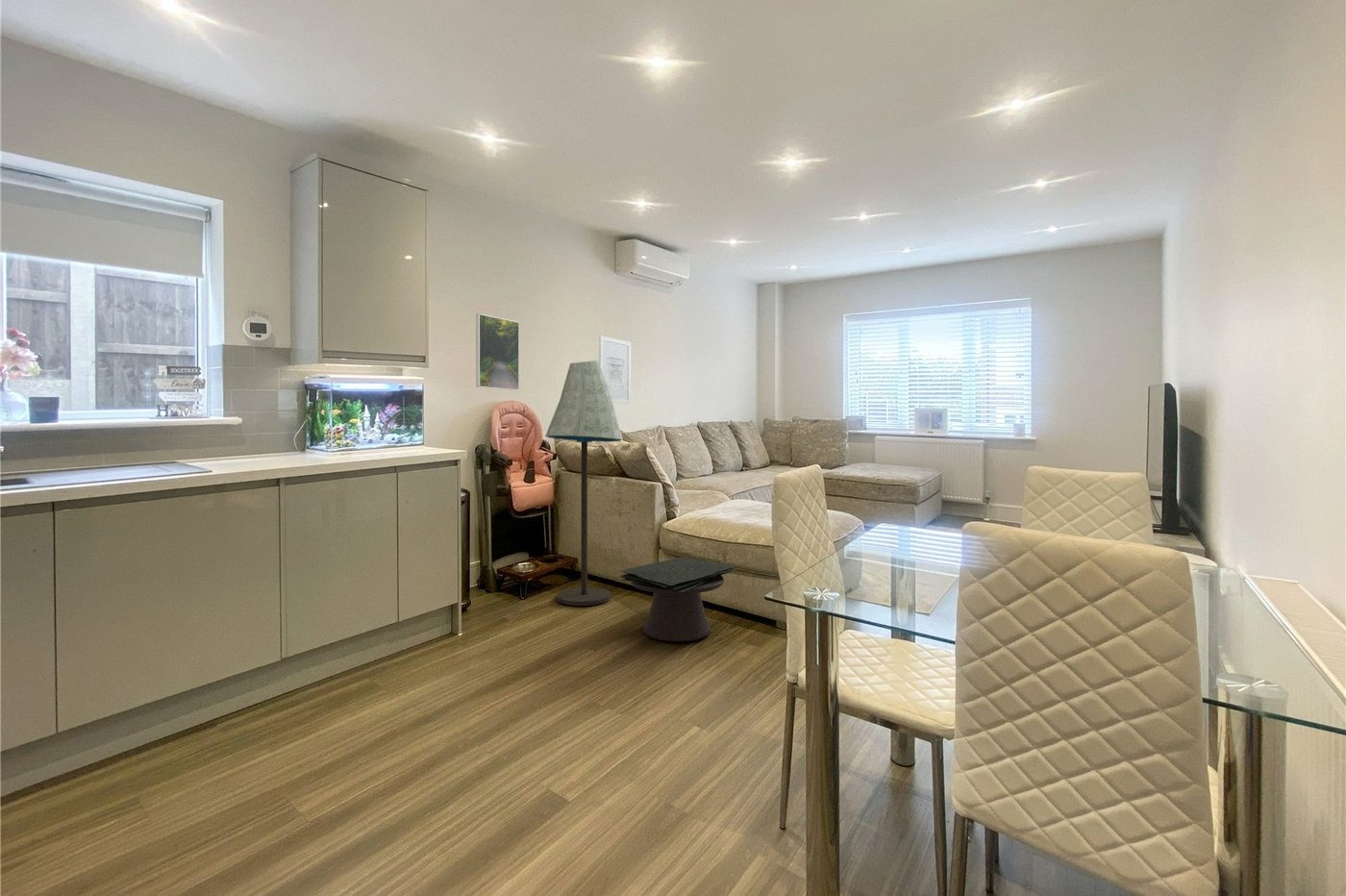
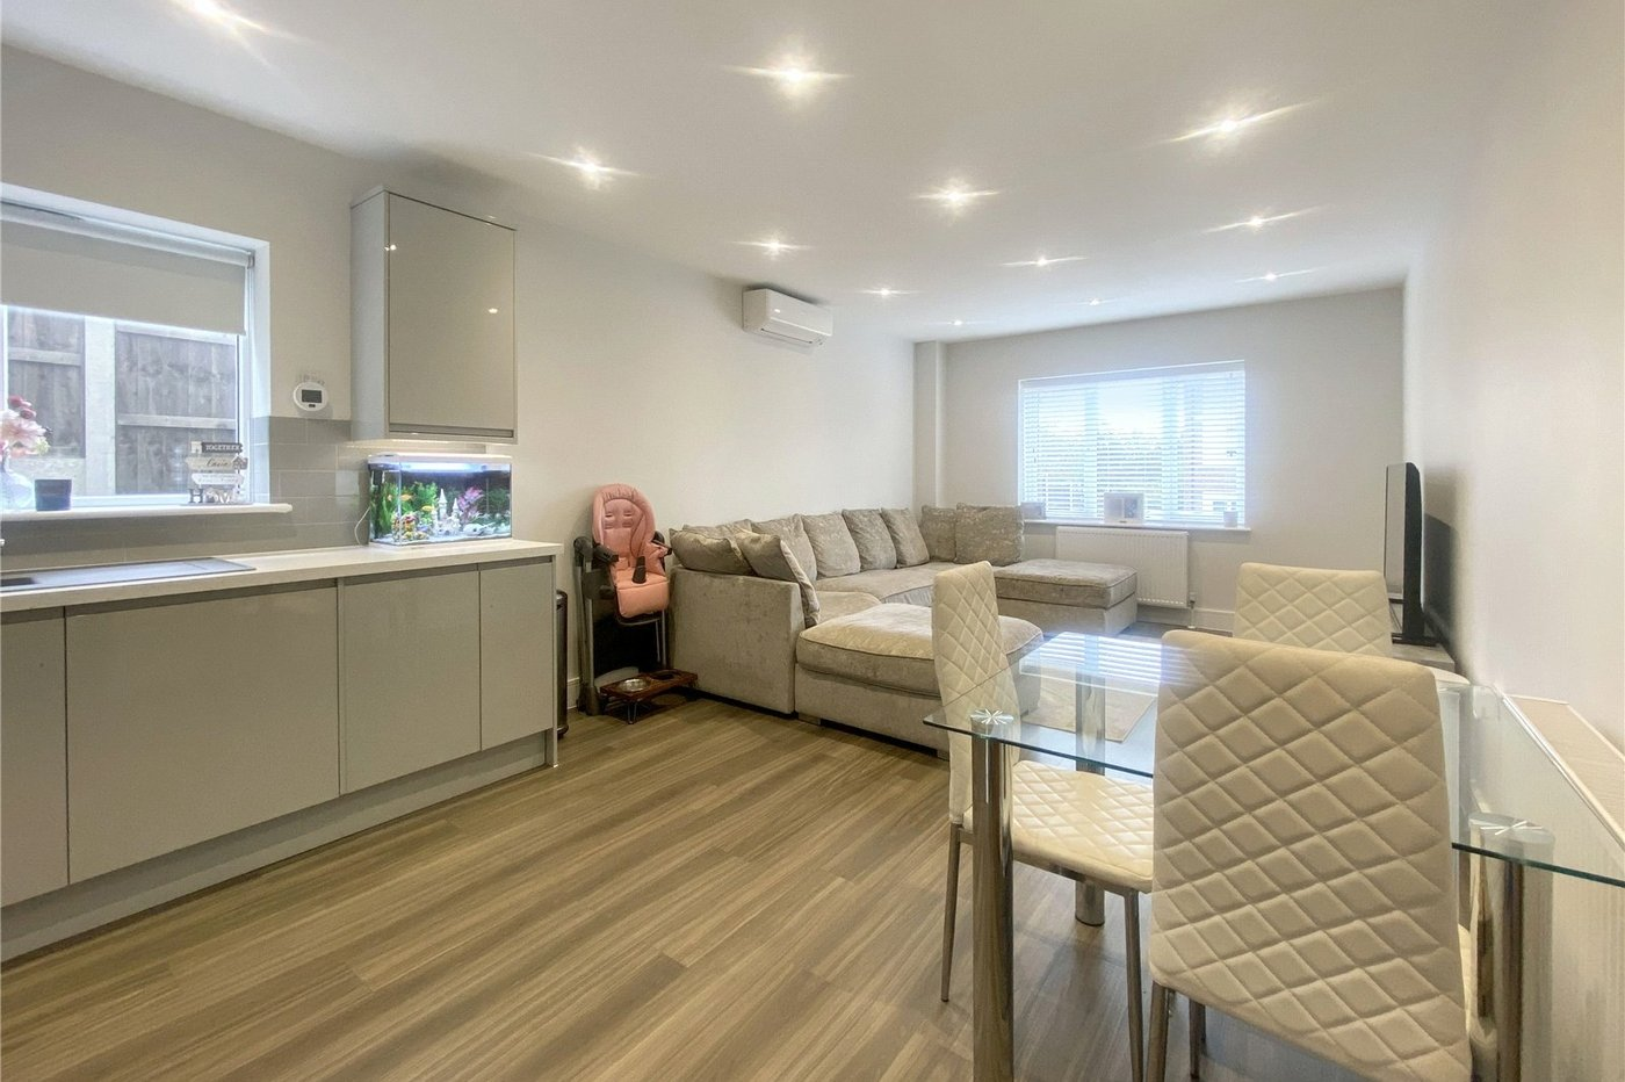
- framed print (498, 353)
- side table (678, 598)
- wall art (615, 370)
- floor lamp (584, 479)
